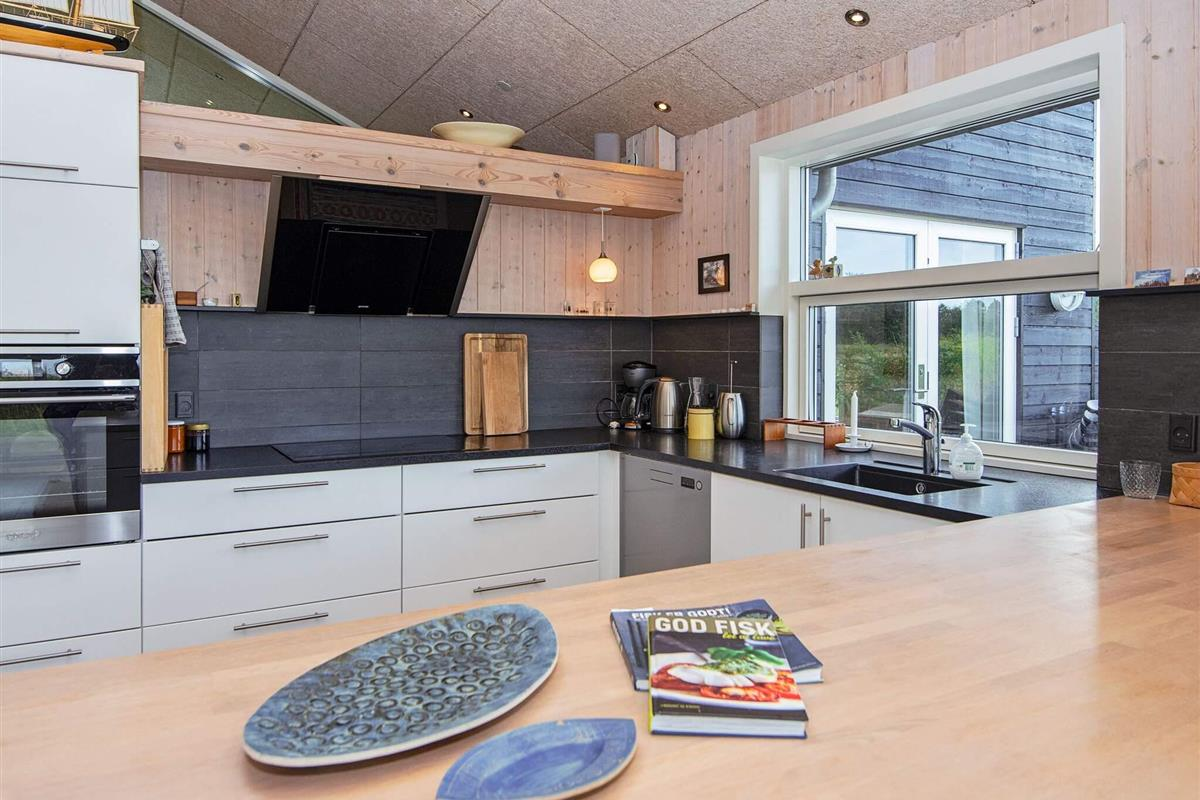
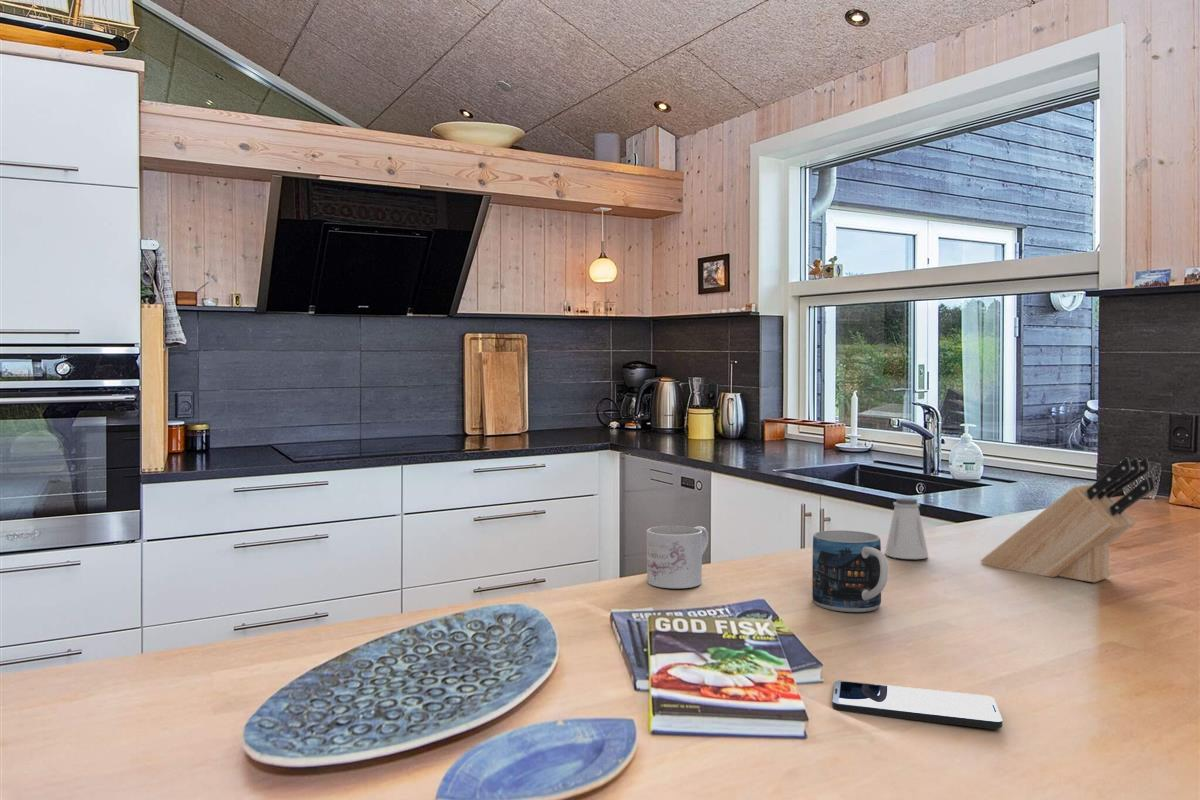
+ smartphone (913, 703)
+ saltshaker (906, 527)
+ mug (855, 573)
+ mug (681, 554)
+ knife block (1066, 513)
